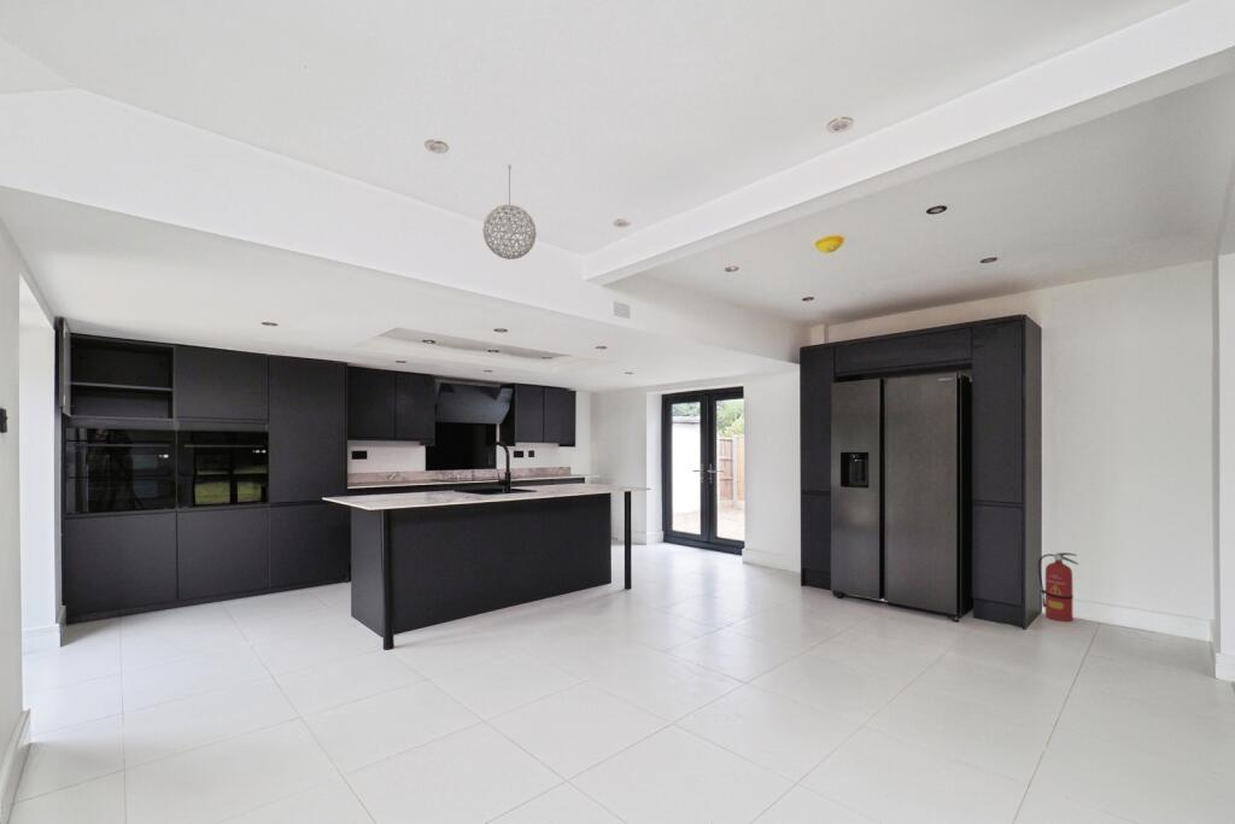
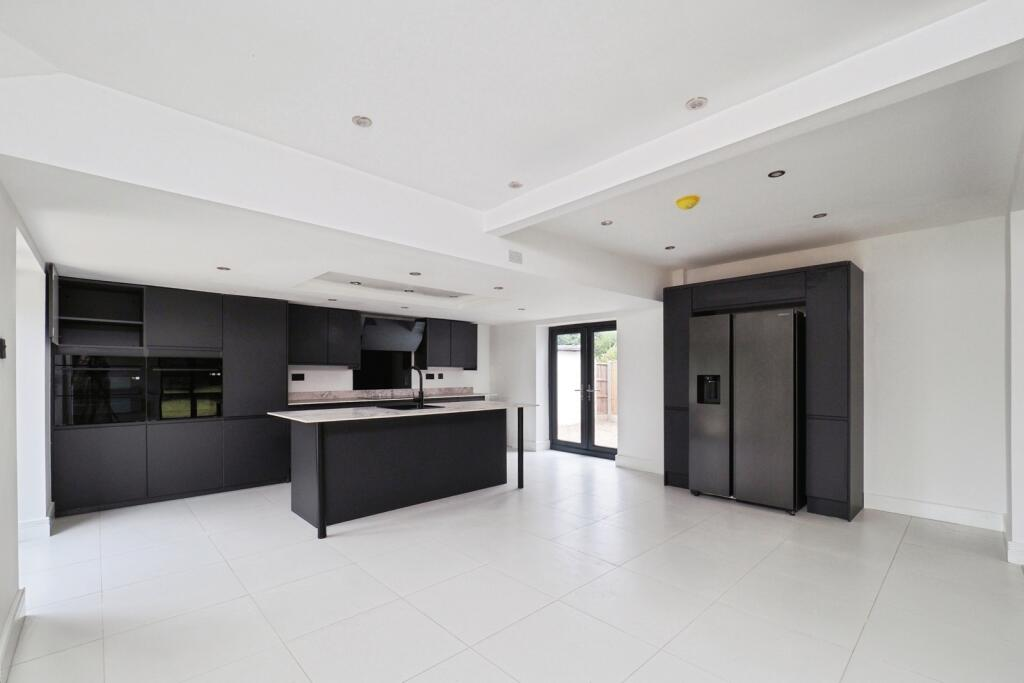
- fire extinguisher (1058, 584)
- pendant light (509, 211)
